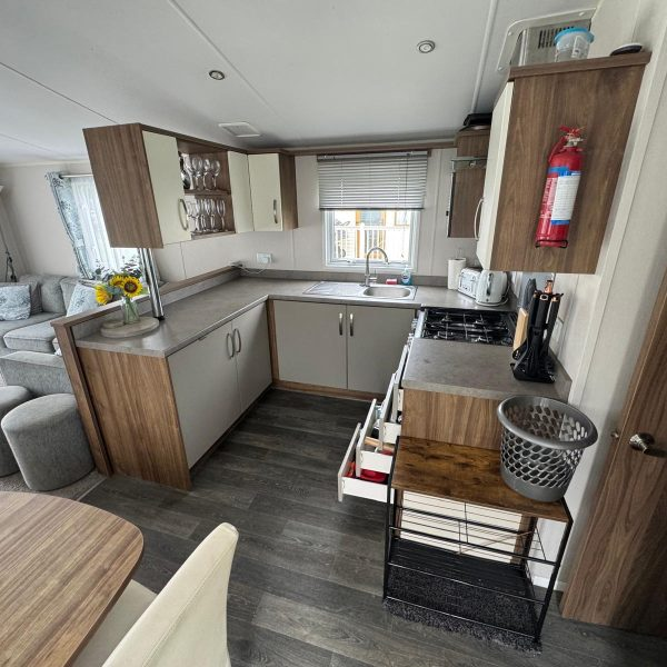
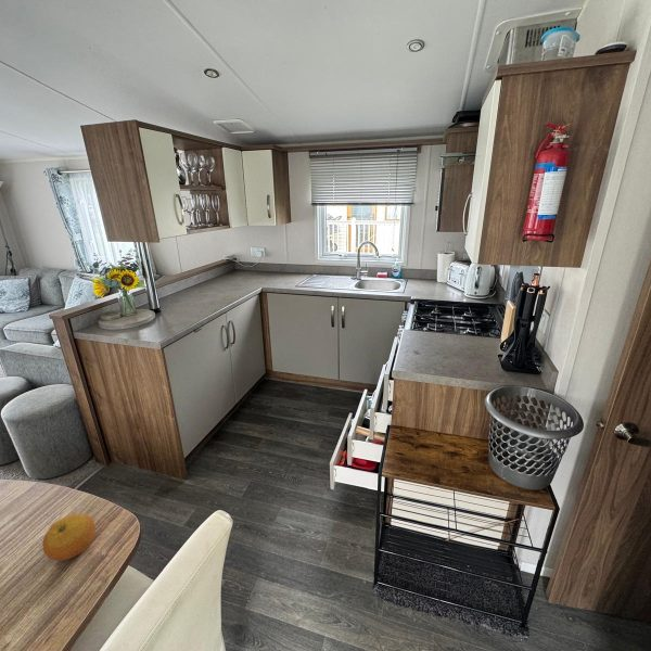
+ fruit (69, 535)
